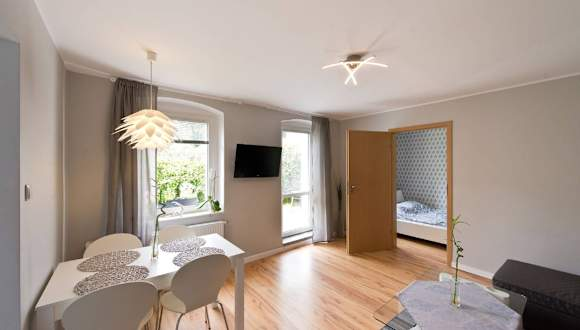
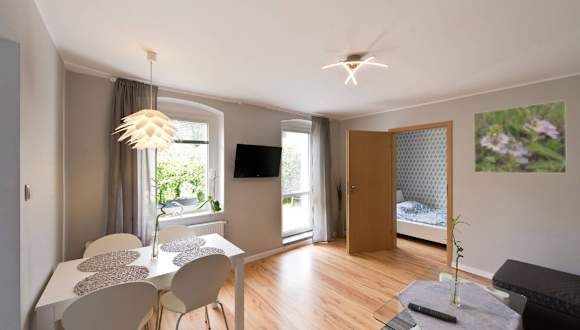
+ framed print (515, 140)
+ remote control (431, 312)
